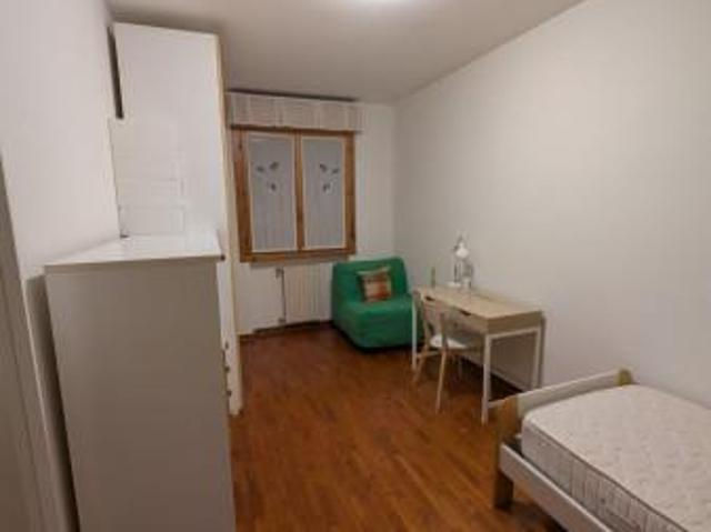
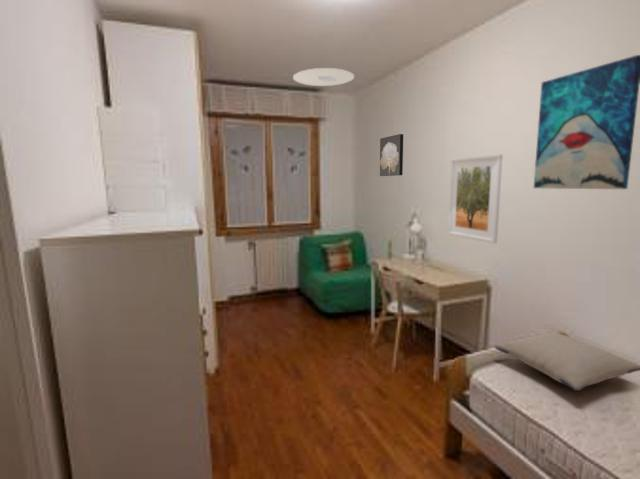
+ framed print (472, 198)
+ pillow (562, 357)
+ wall art (391, 156)
+ ceiling light (323, 74)
+ wall art (580, 130)
